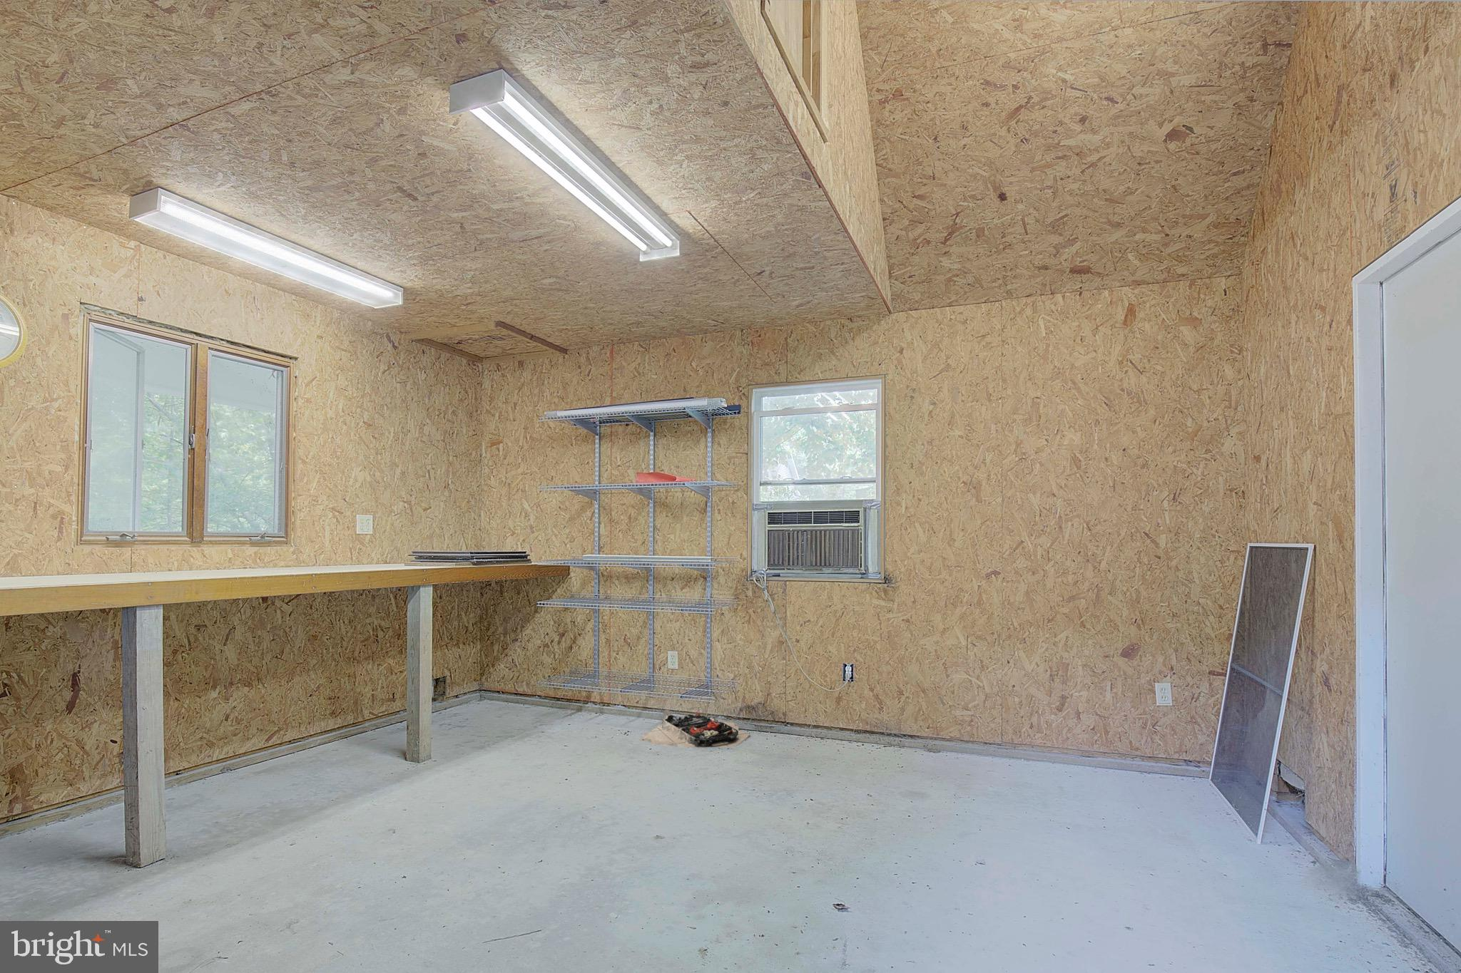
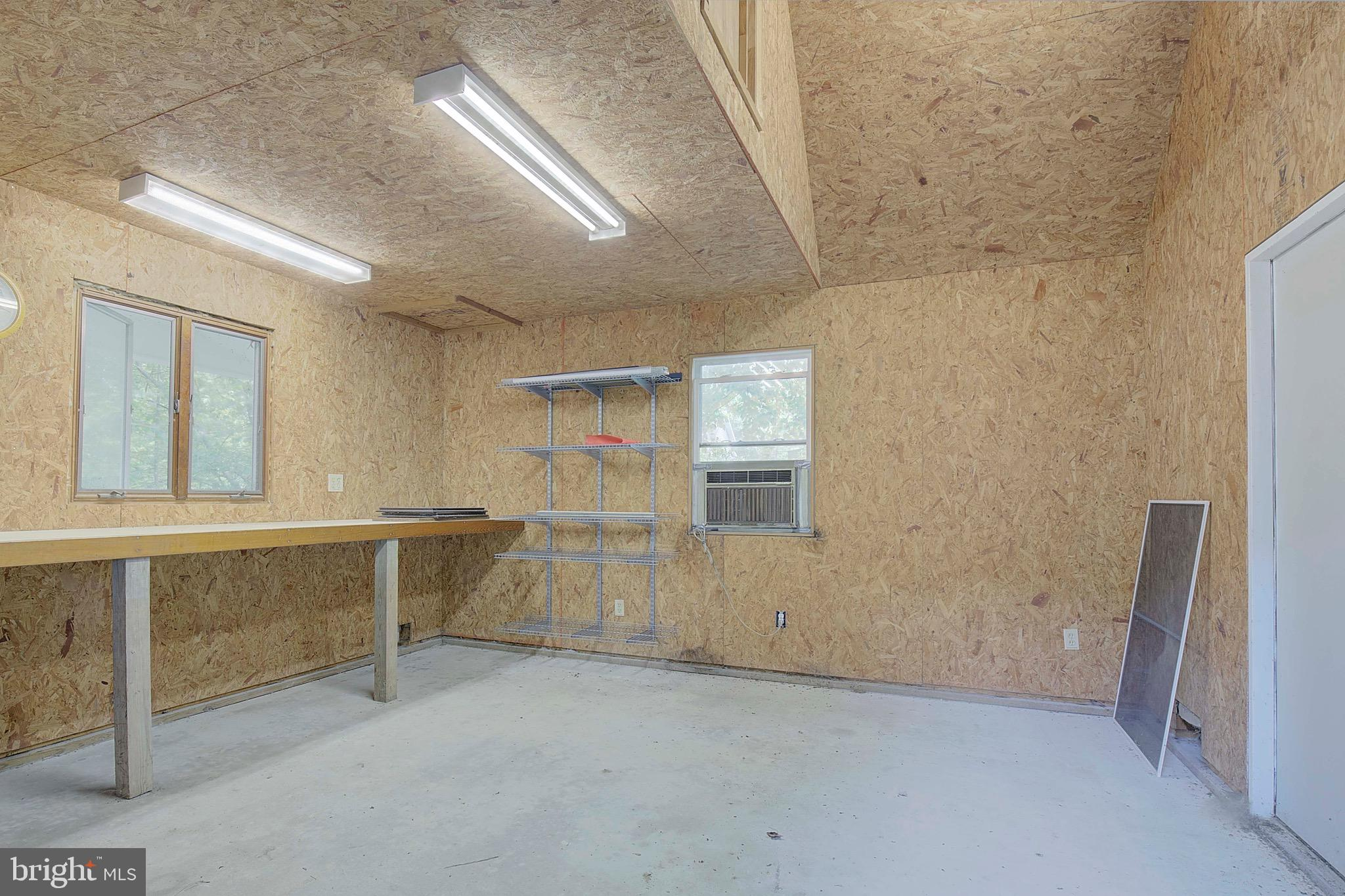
- toolbox (700, 728)
